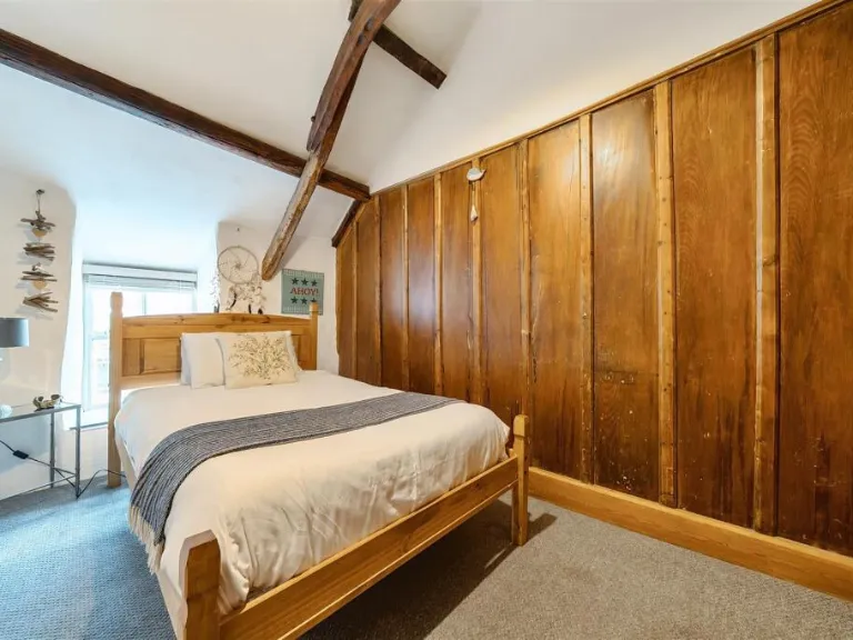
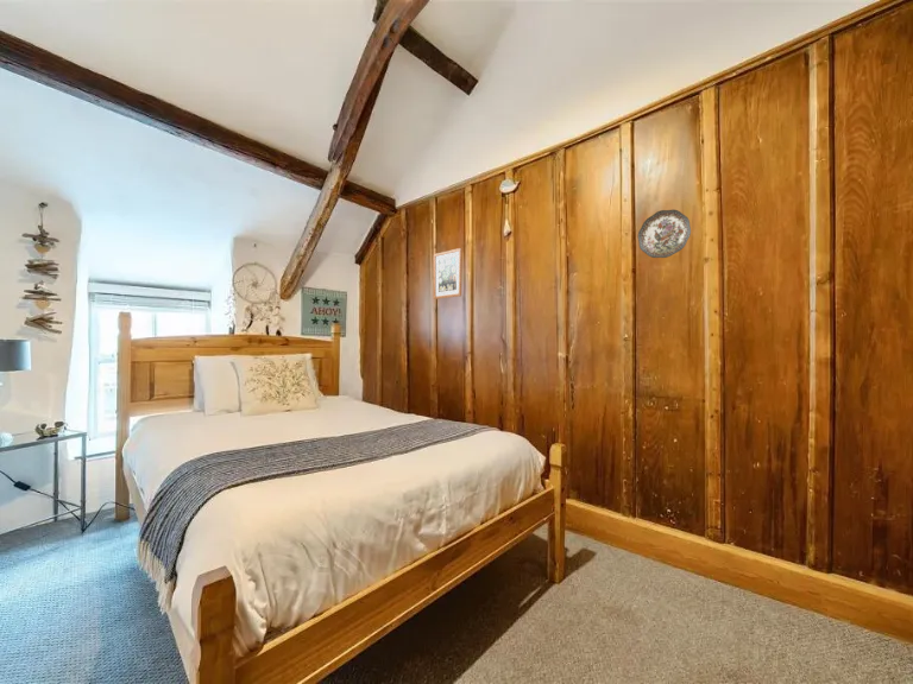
+ decorative plate (663, 234)
+ wall art (447, 274)
